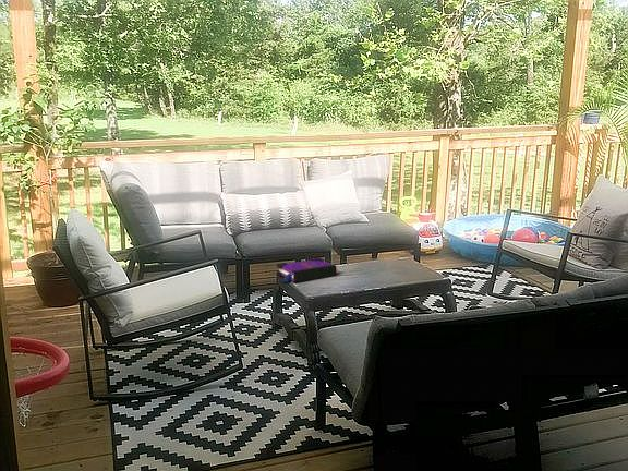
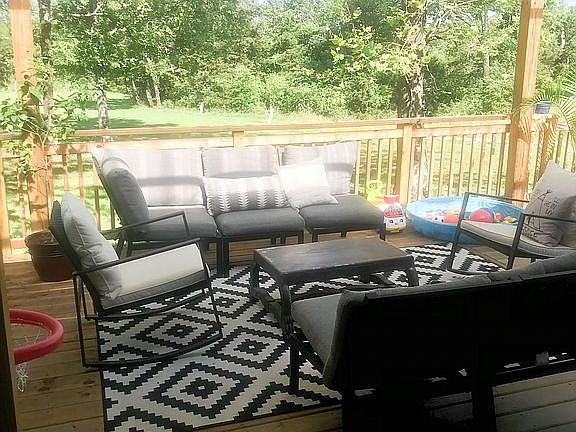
- board game (303, 270)
